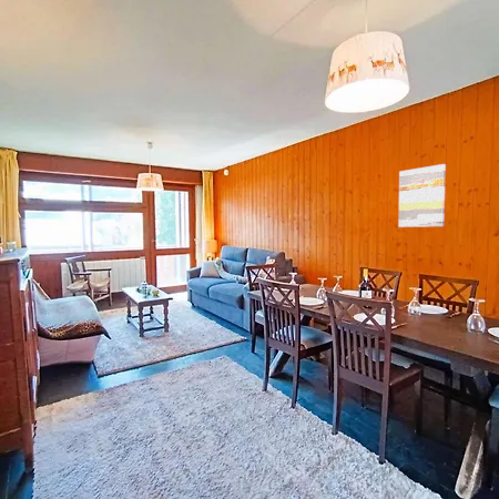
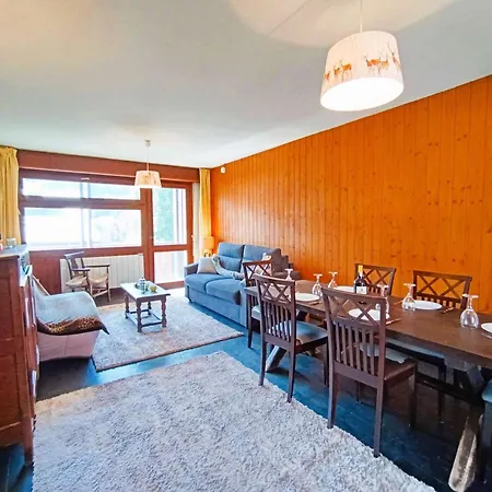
- wall art (420, 197)
